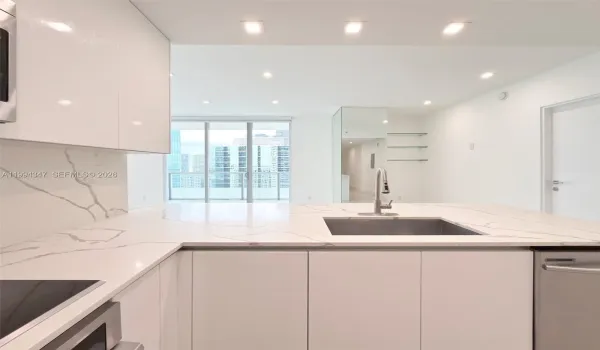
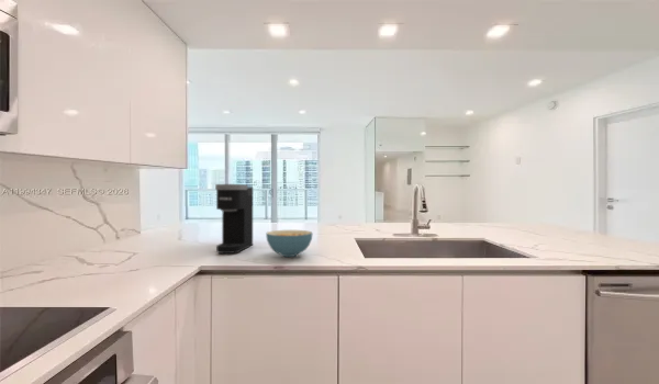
+ coffee maker (235, 216)
+ cereal bowl (289, 244)
